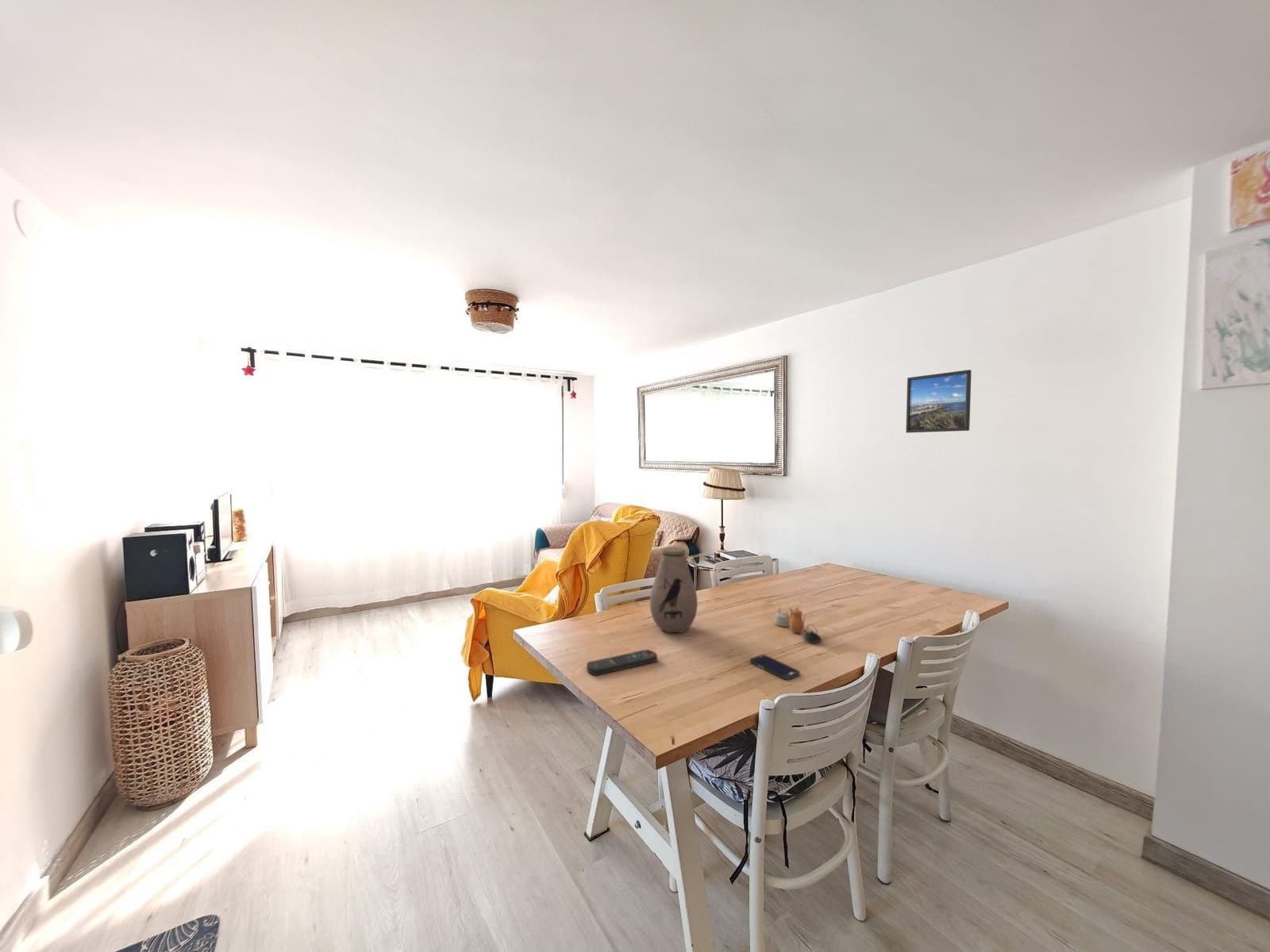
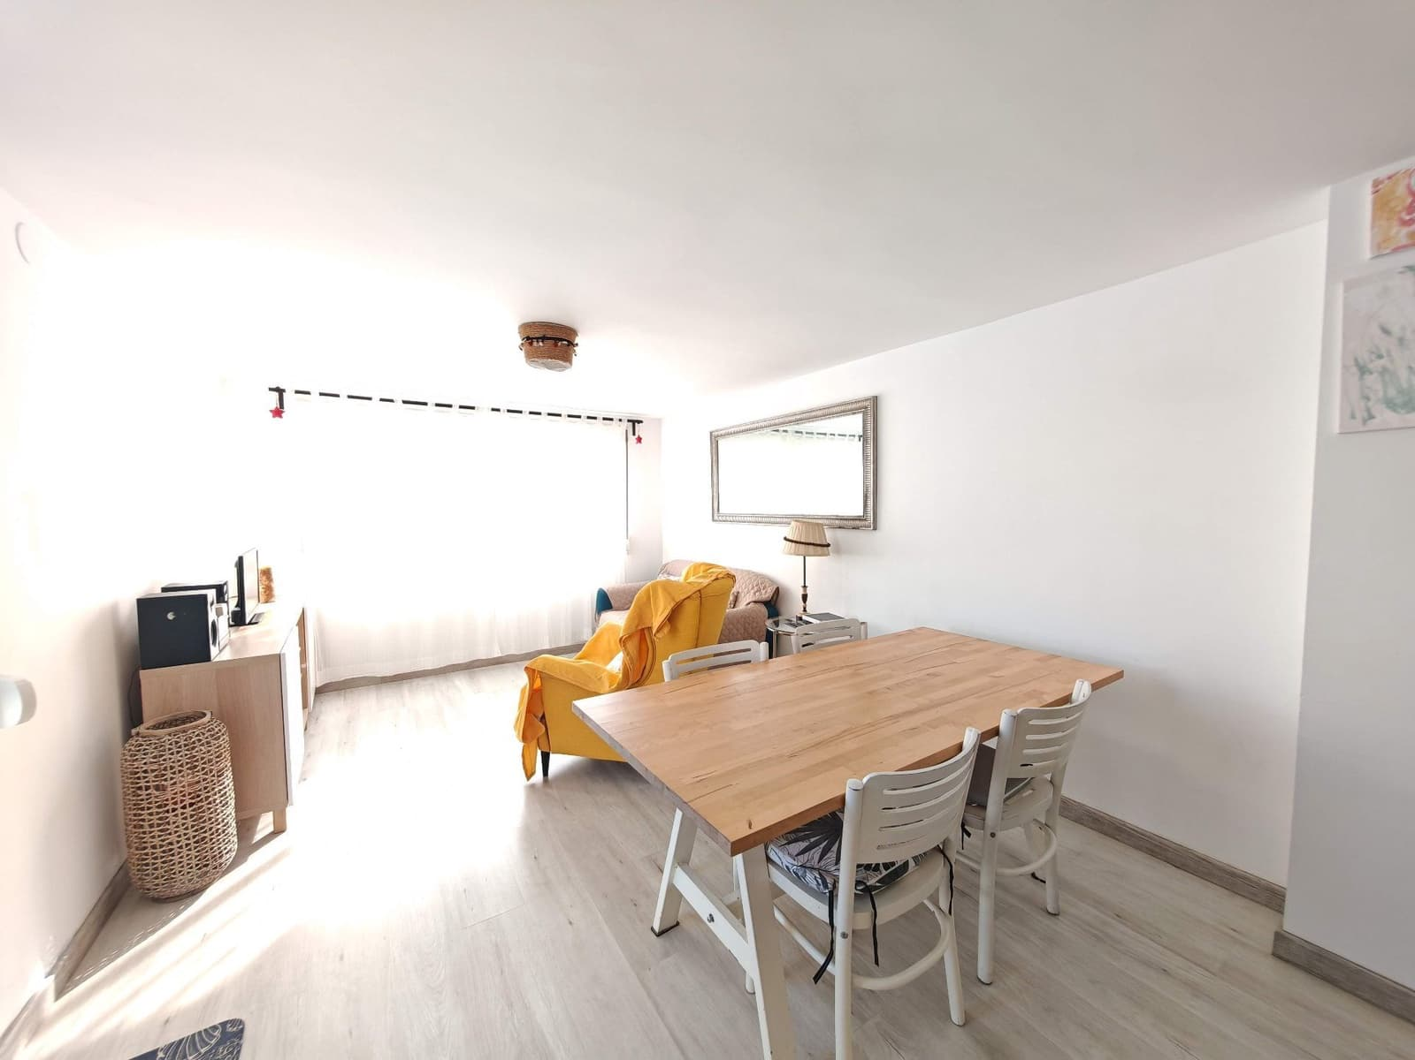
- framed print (937, 402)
- vase (673, 589)
- remote control (622, 661)
- teapot (795, 619)
- smartphone (774, 666)
